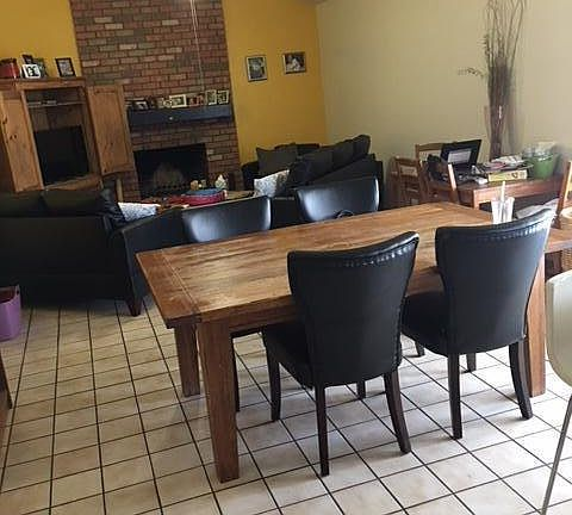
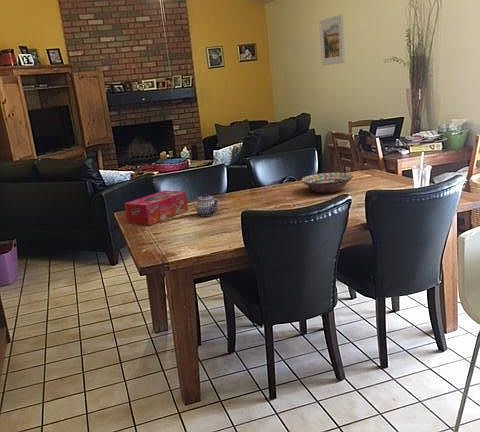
+ decorative bowl (327, 184)
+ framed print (331, 41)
+ tissue box (157, 206)
+ teapot (206, 204)
